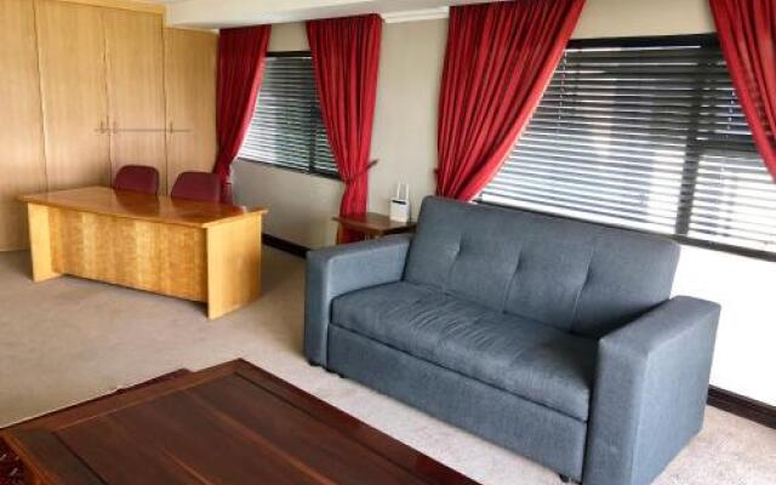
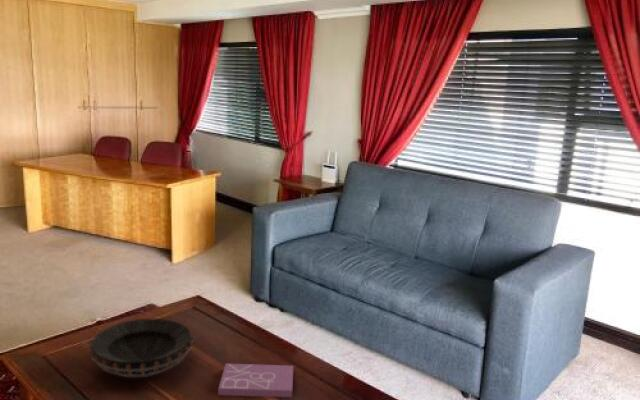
+ book (257, 379)
+ decorative bowl (144, 351)
